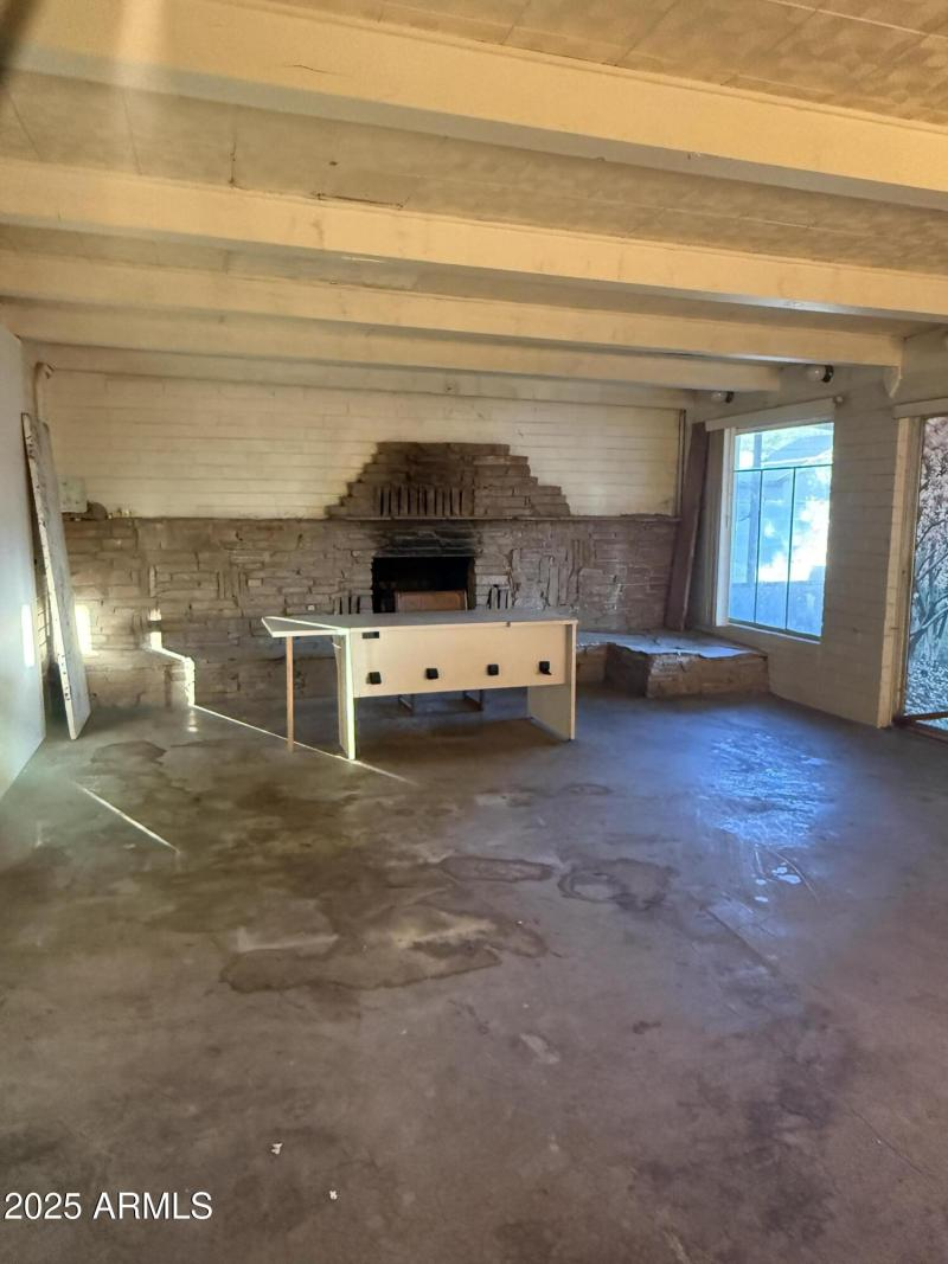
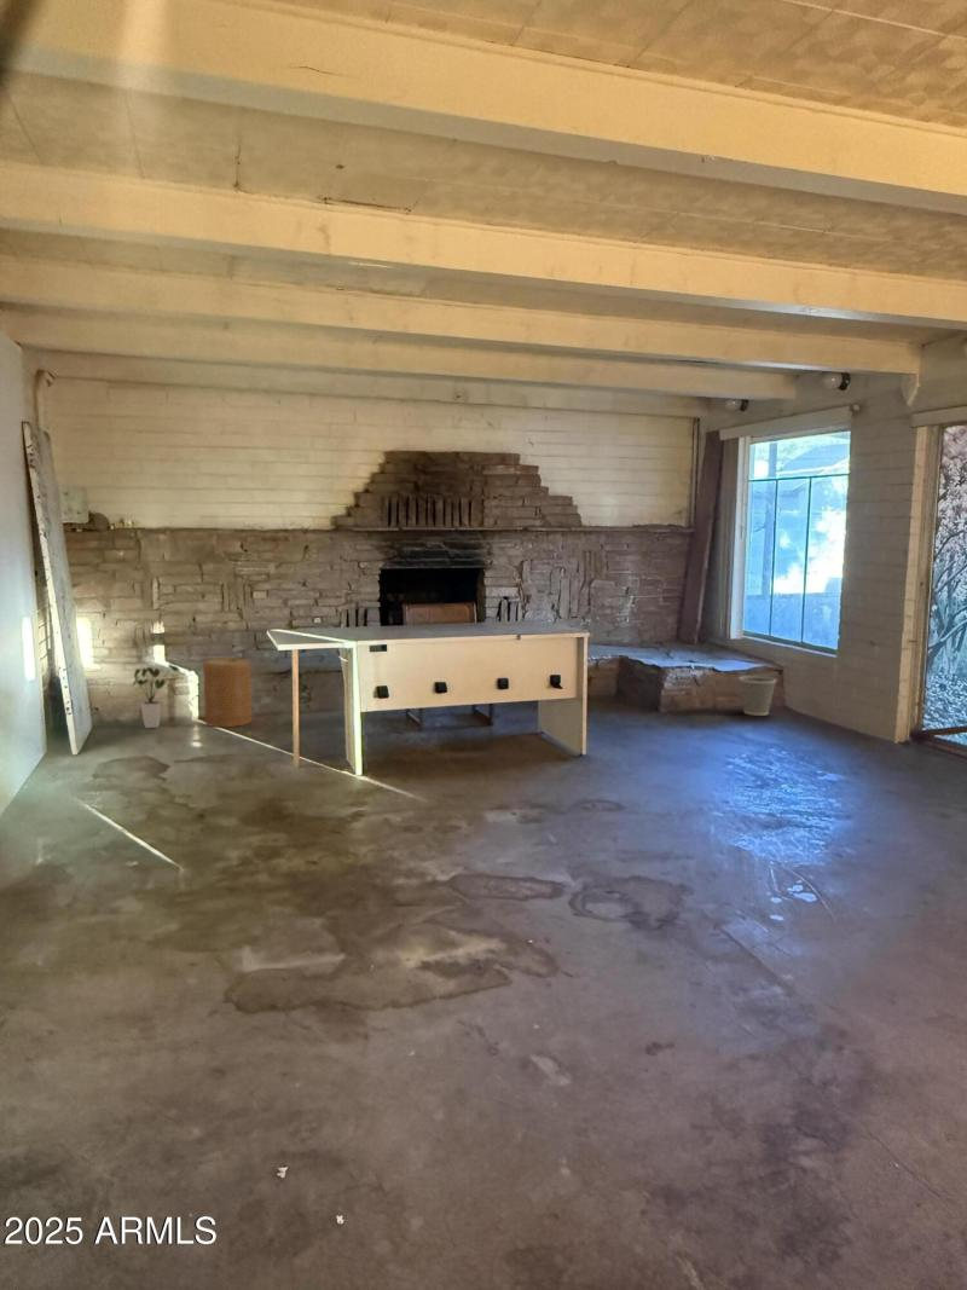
+ wastebasket (757, 695)
+ basket (227, 692)
+ house plant (154, 695)
